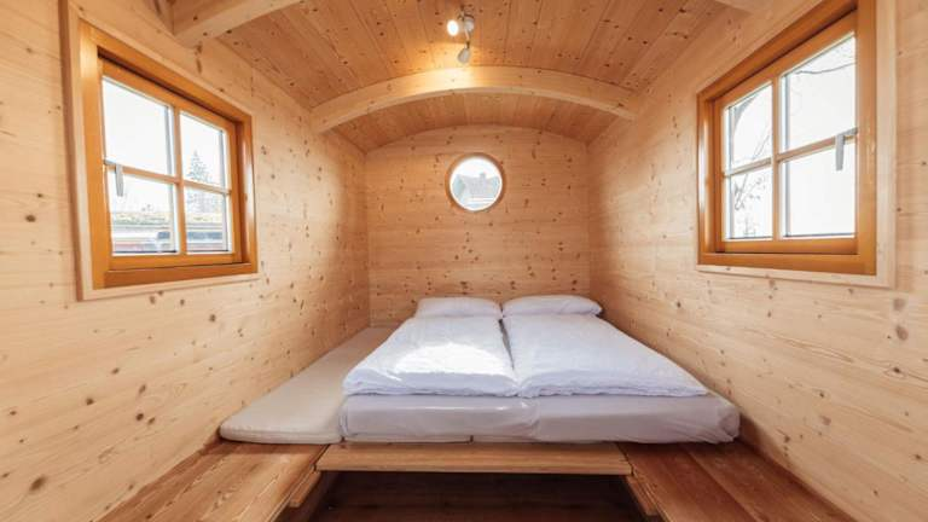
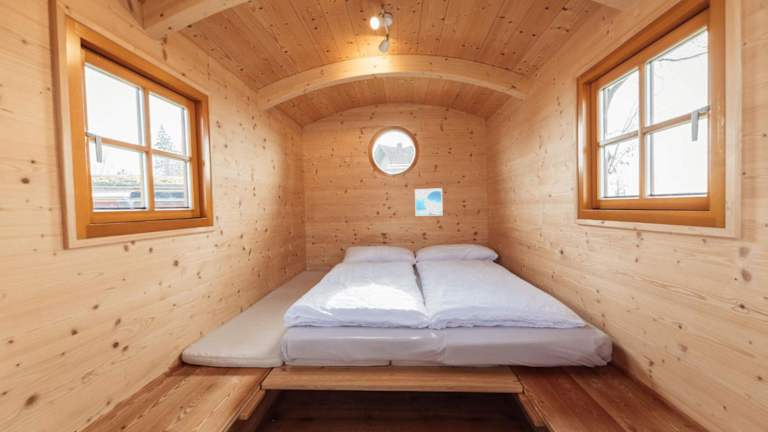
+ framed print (428, 202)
